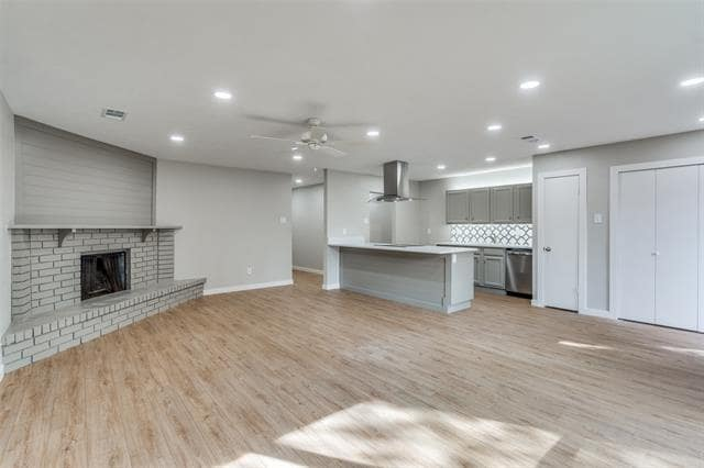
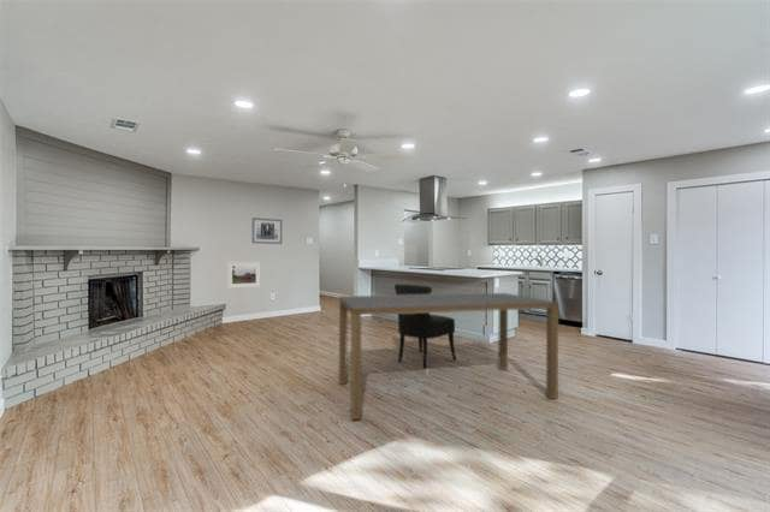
+ dining table (428, 370)
+ dining chair (425, 321)
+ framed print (244, 274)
+ wall art (267, 231)
